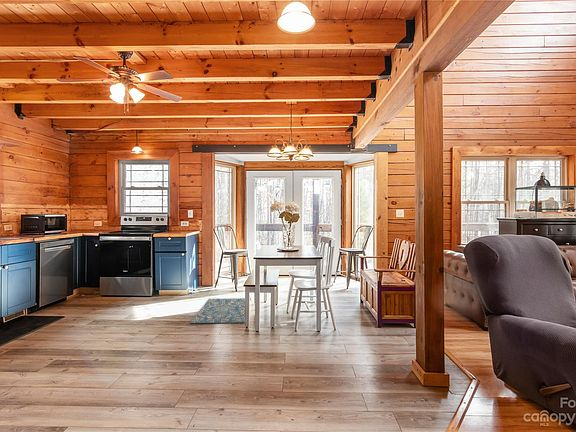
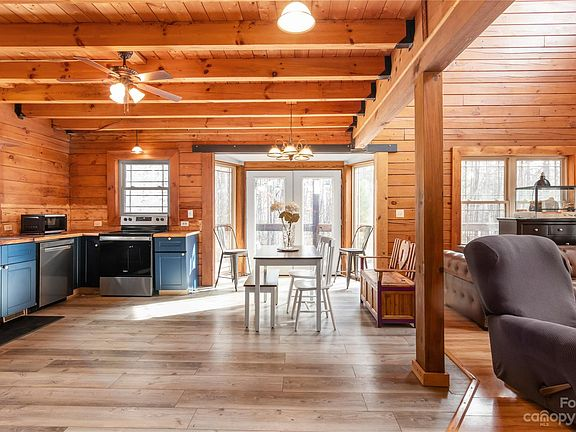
- rug (224, 309)
